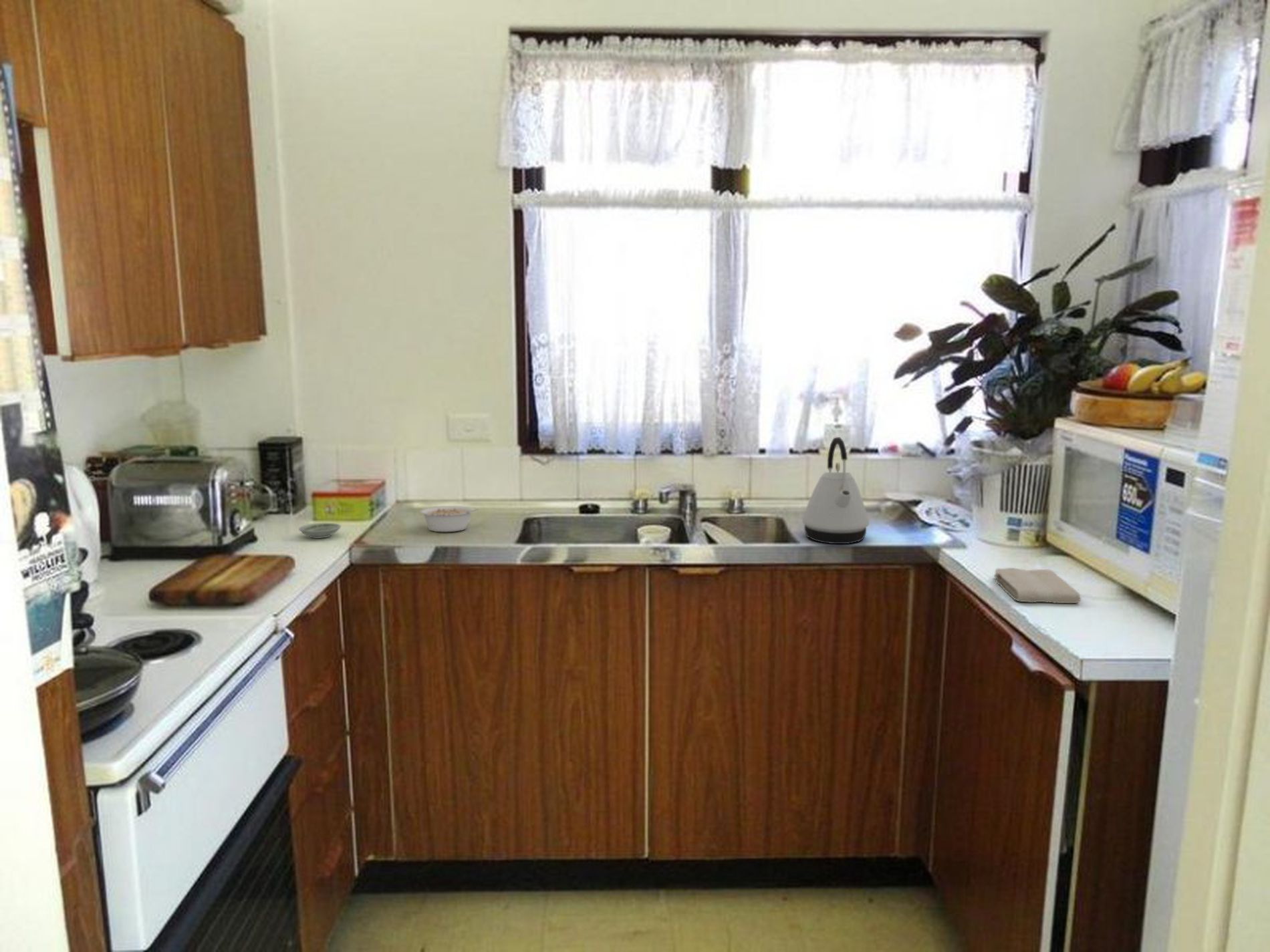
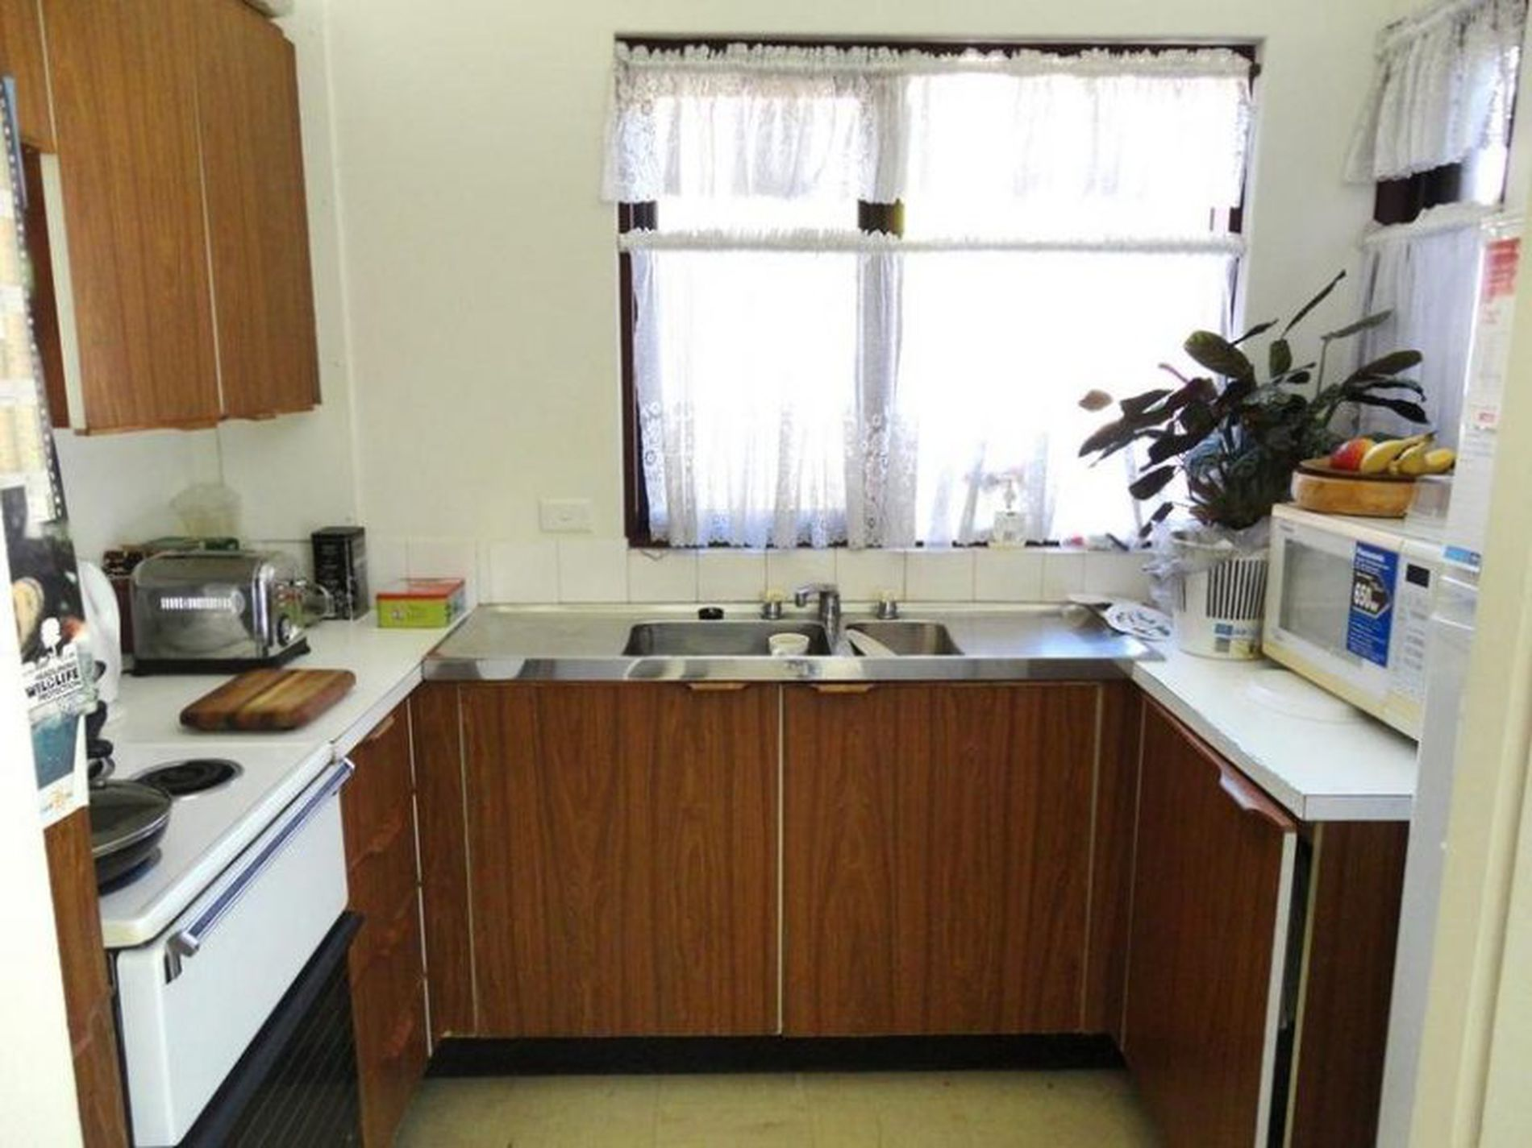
- kettle (837, 488)
- saucer (320, 531)
- legume (449, 517)
- washcloth (1034, 584)
